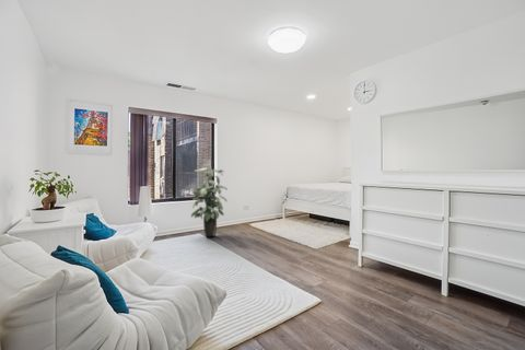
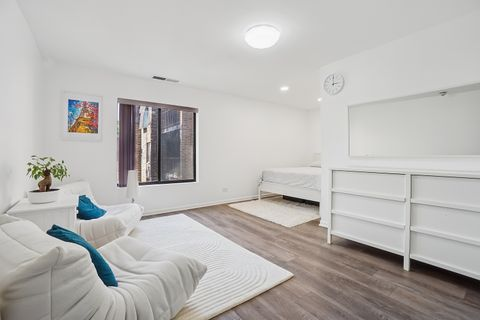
- indoor plant (208, 199)
